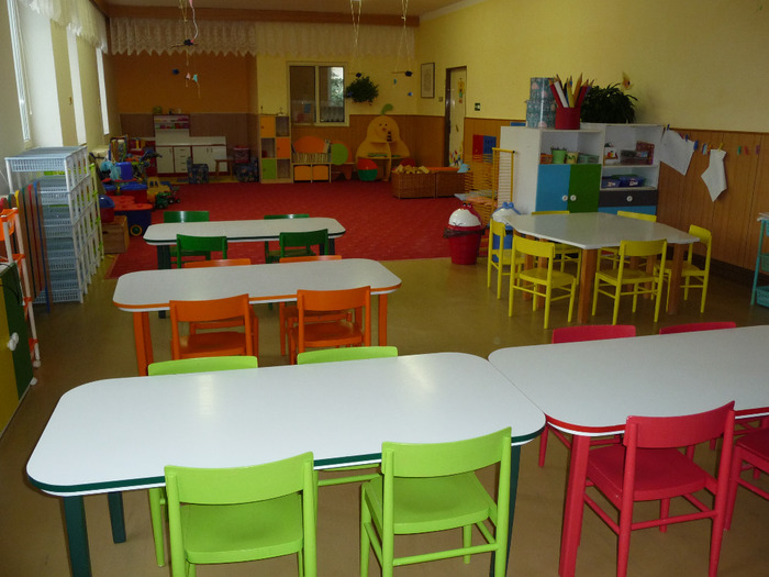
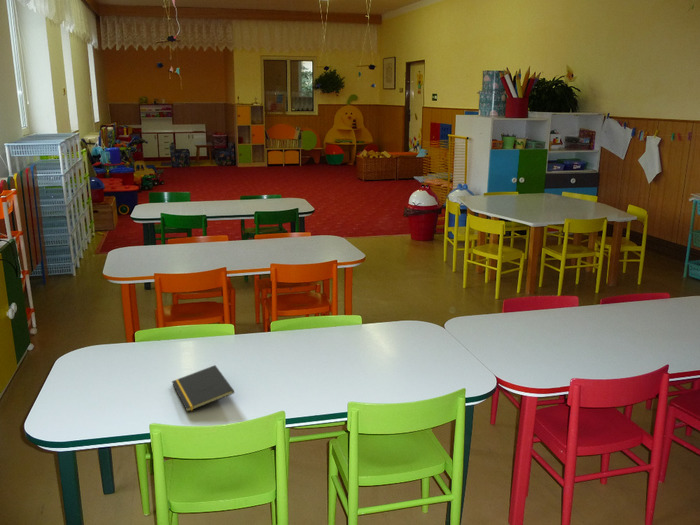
+ notepad (202, 387)
